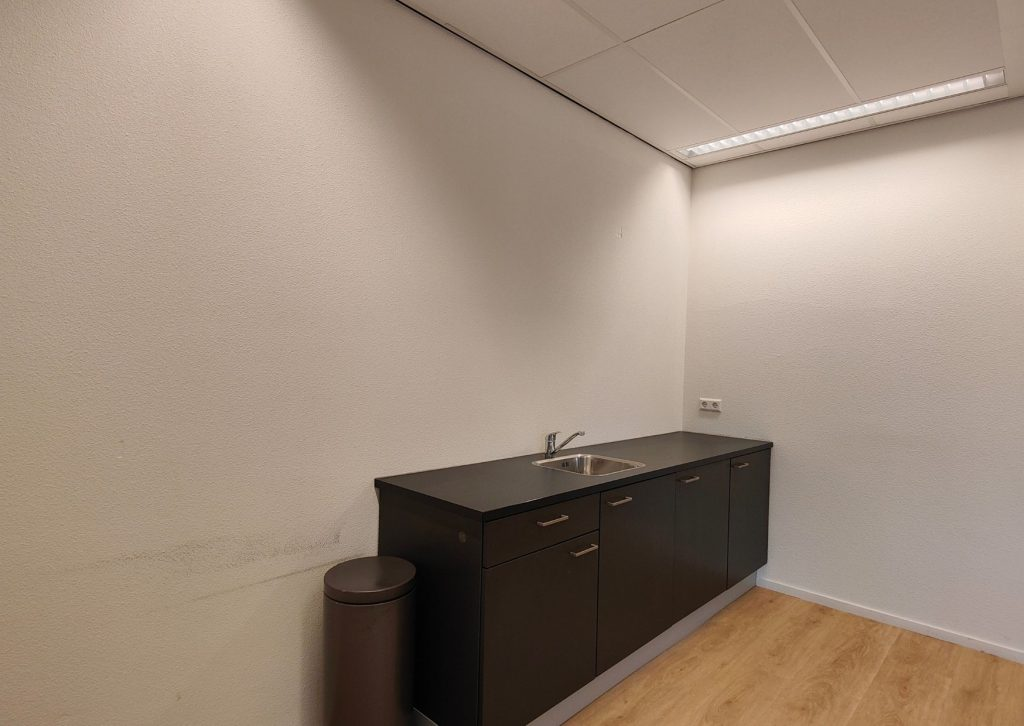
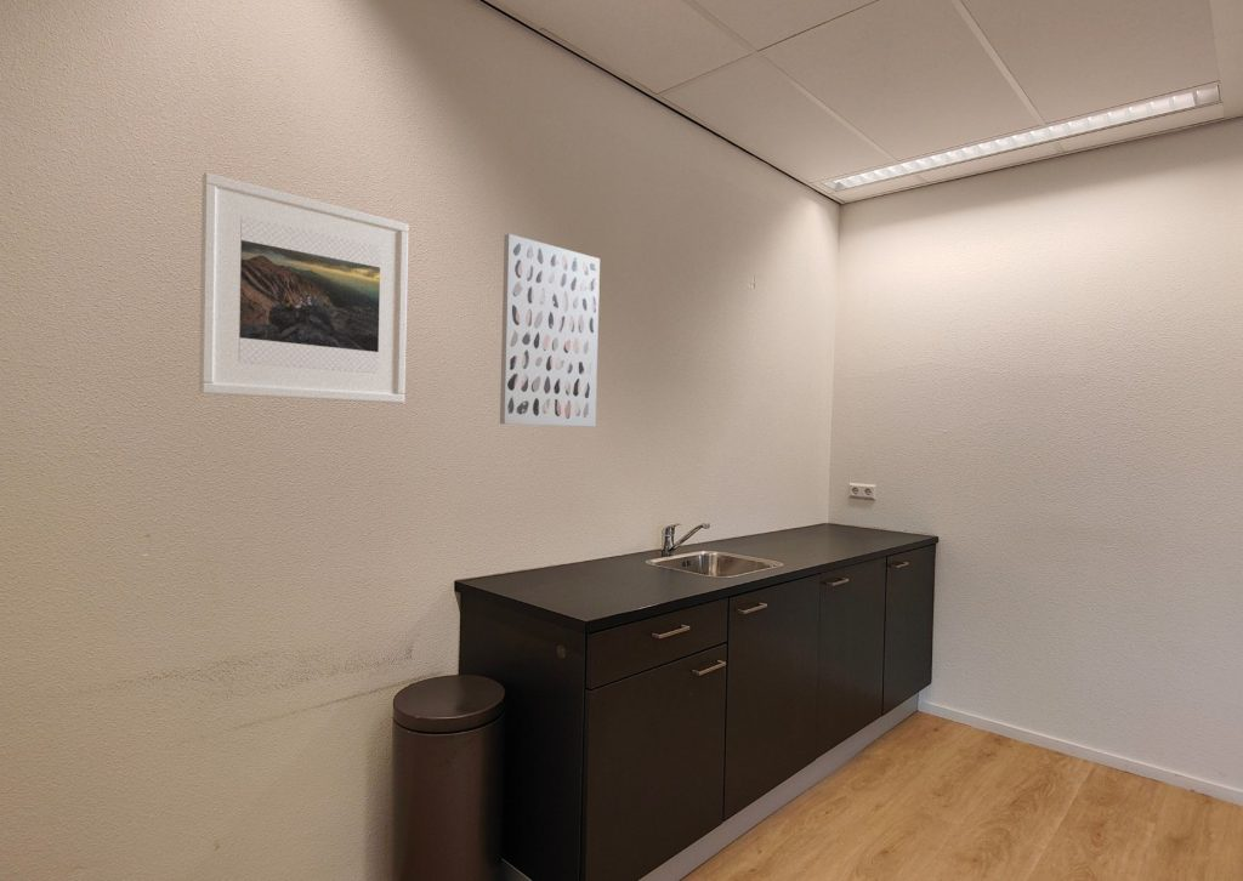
+ wall art (552, 336)
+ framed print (313, 300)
